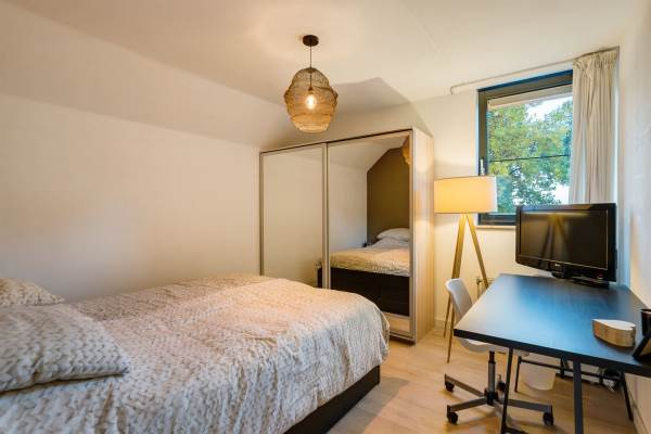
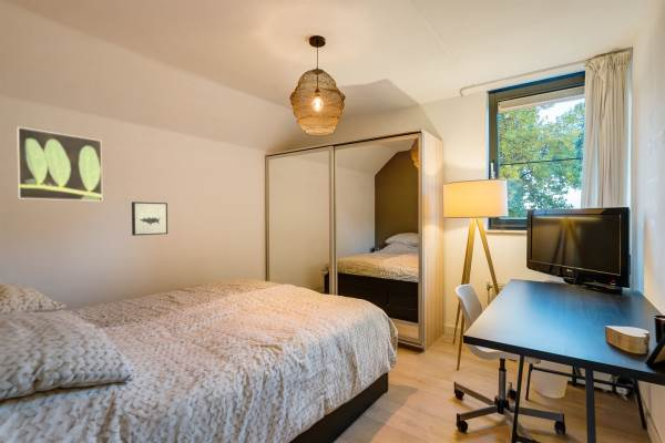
+ wall art (150, 218)
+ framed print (62, 167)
